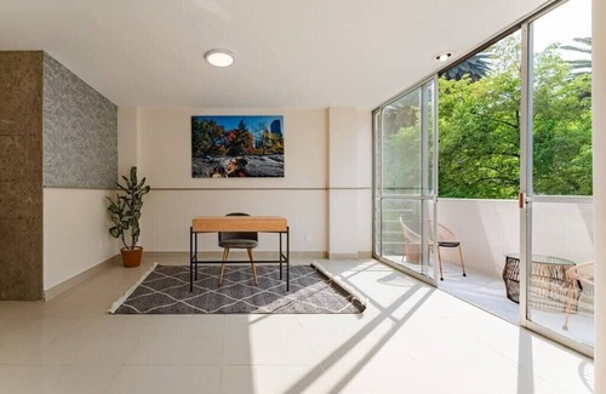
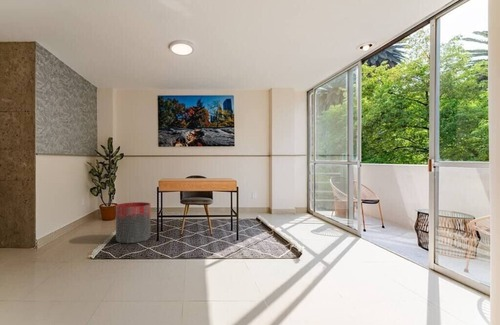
+ trash can (133, 221)
